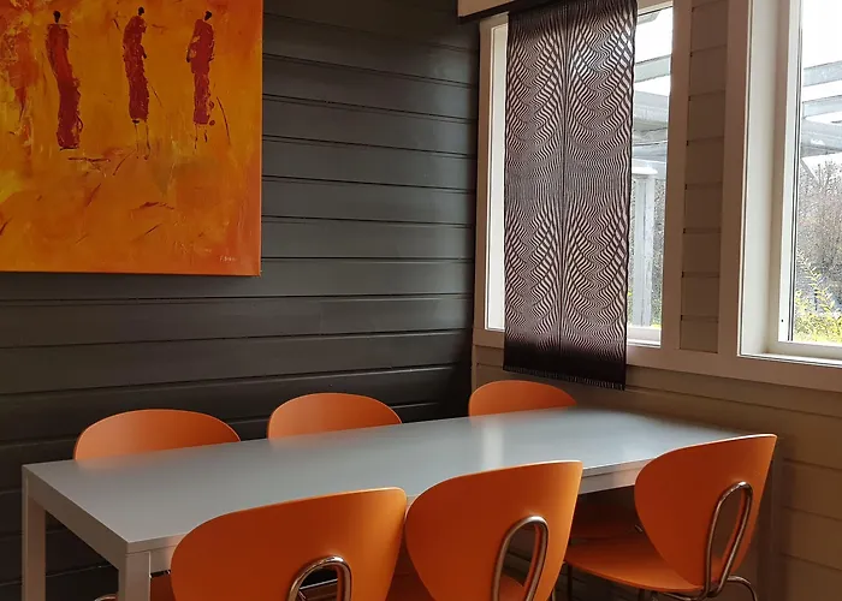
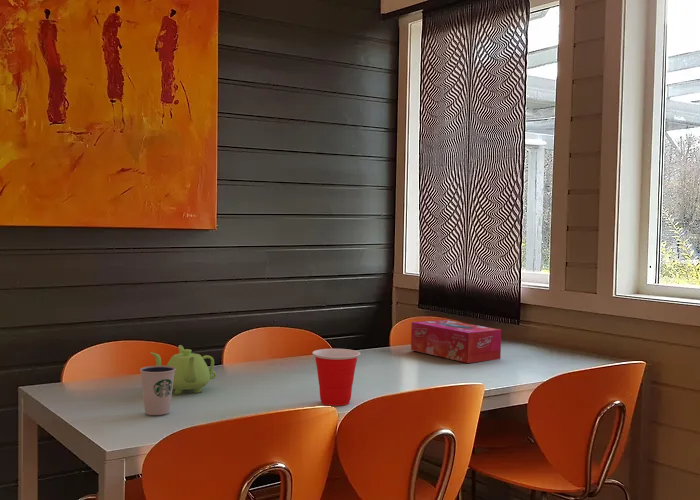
+ teapot (183, 370)
+ tissue box (454, 340)
+ cup (335, 377)
+ dixie cup (157, 390)
